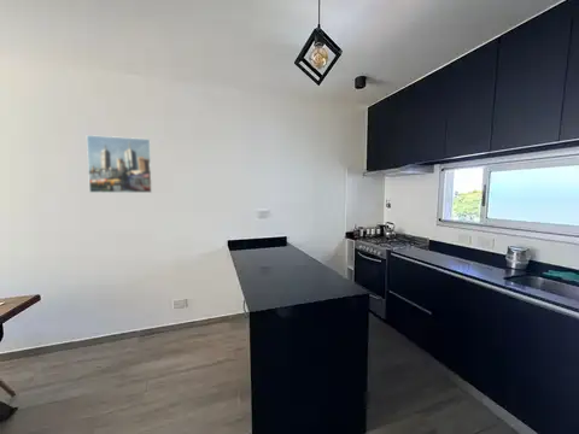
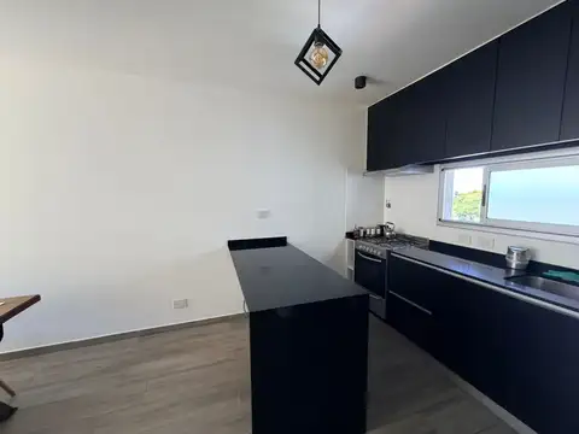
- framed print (121, 165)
